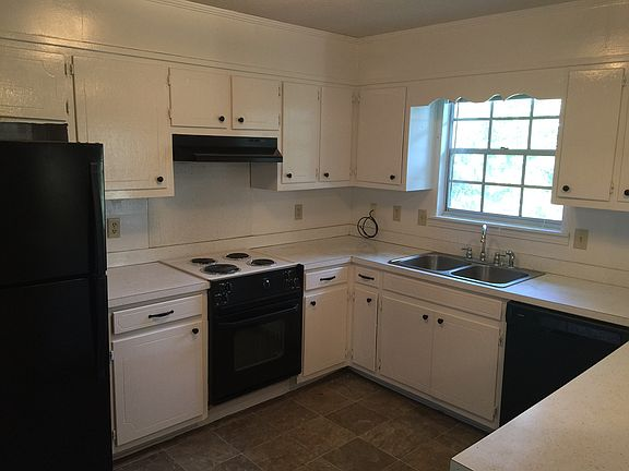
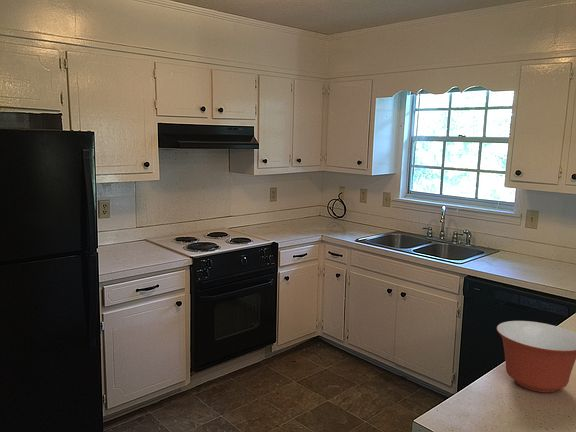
+ mixing bowl (537, 358)
